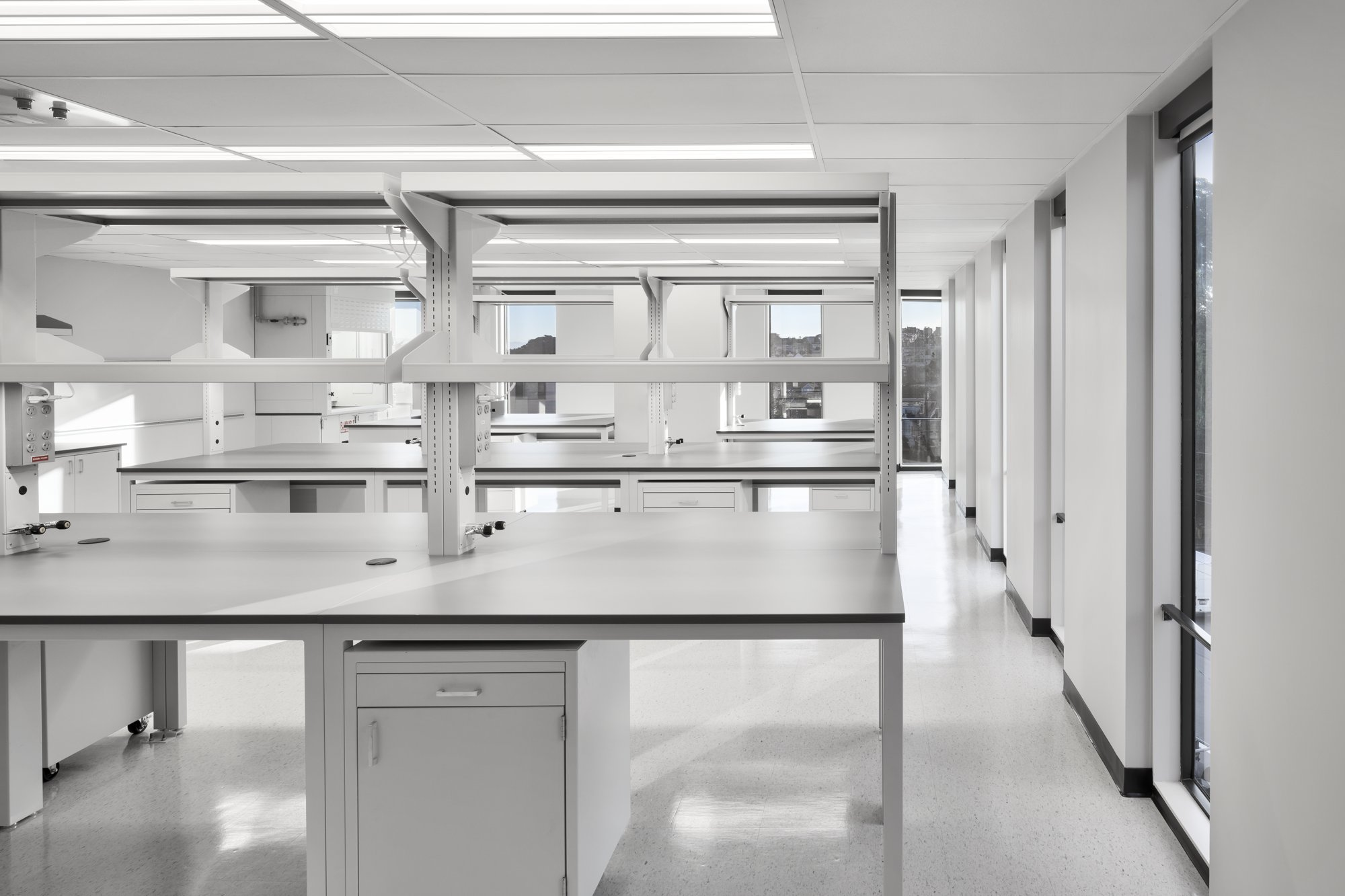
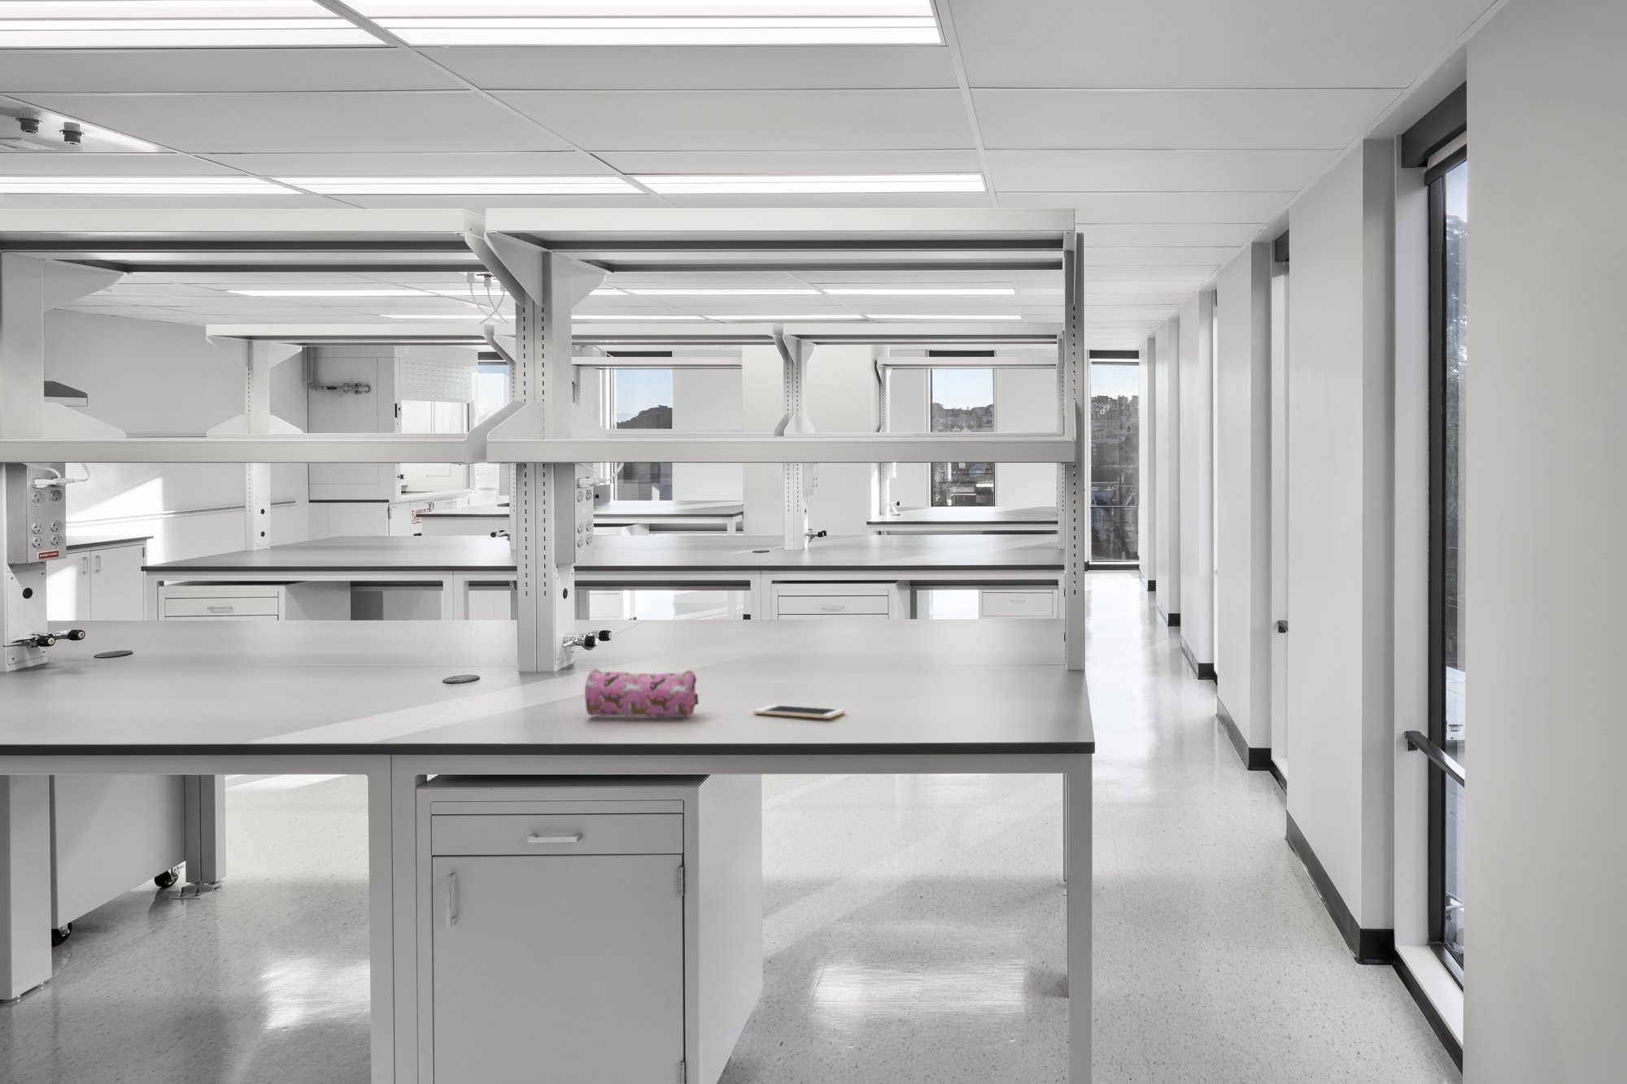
+ pencil case (640, 693)
+ cell phone (798, 711)
